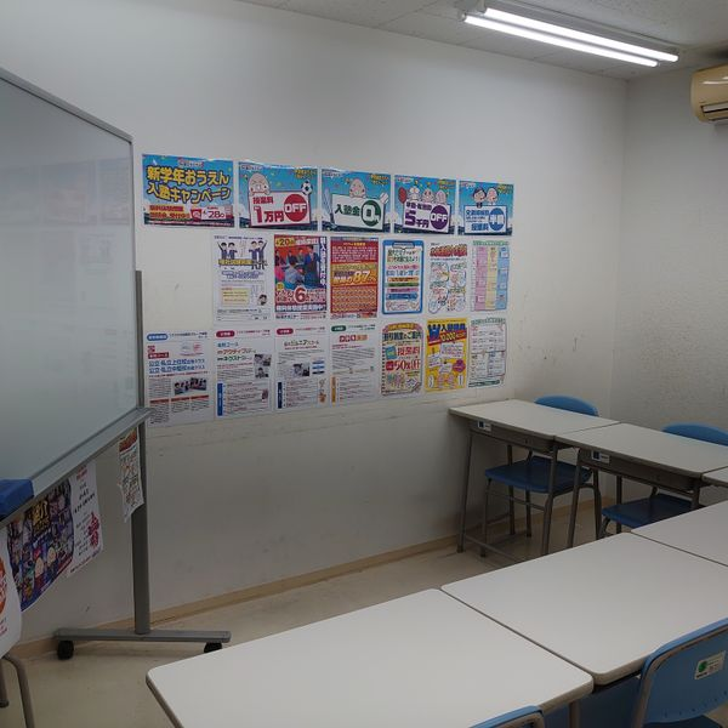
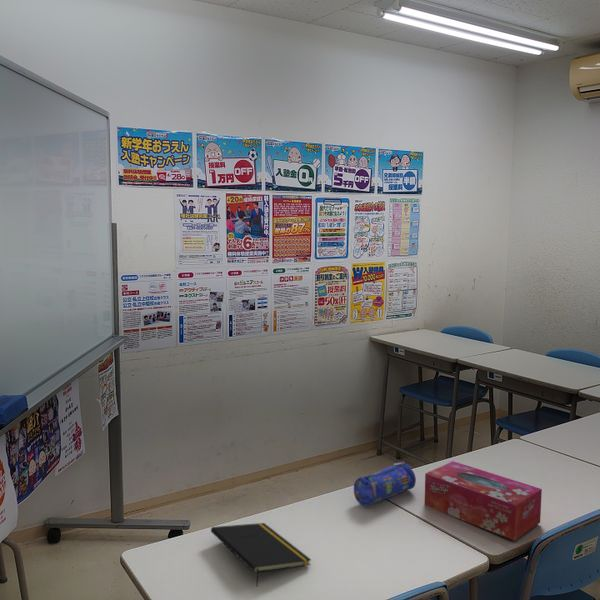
+ pencil case (385, 482)
+ notepad (259, 545)
+ tissue box (481, 497)
